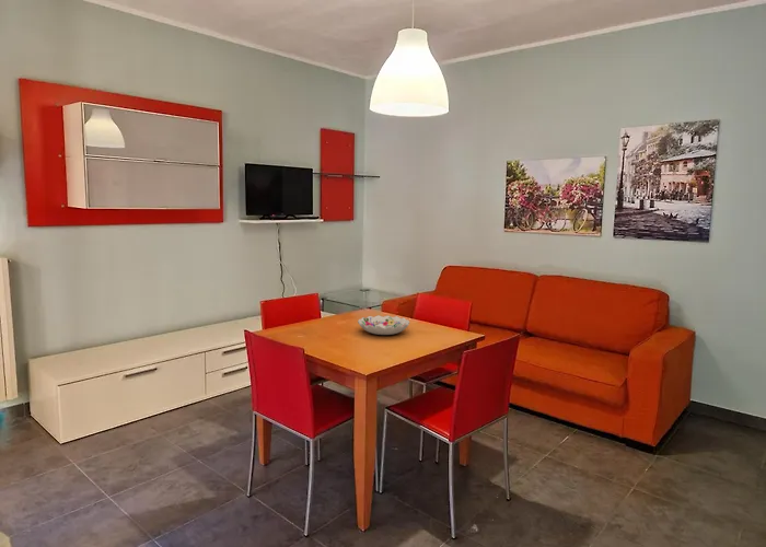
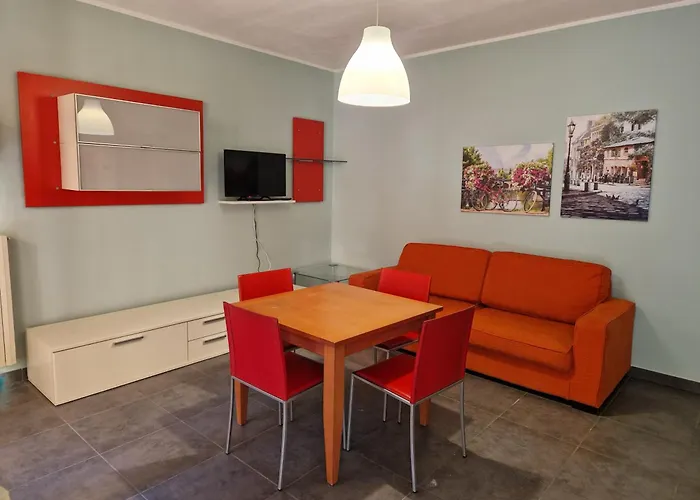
- decorative bowl (383, 326)
